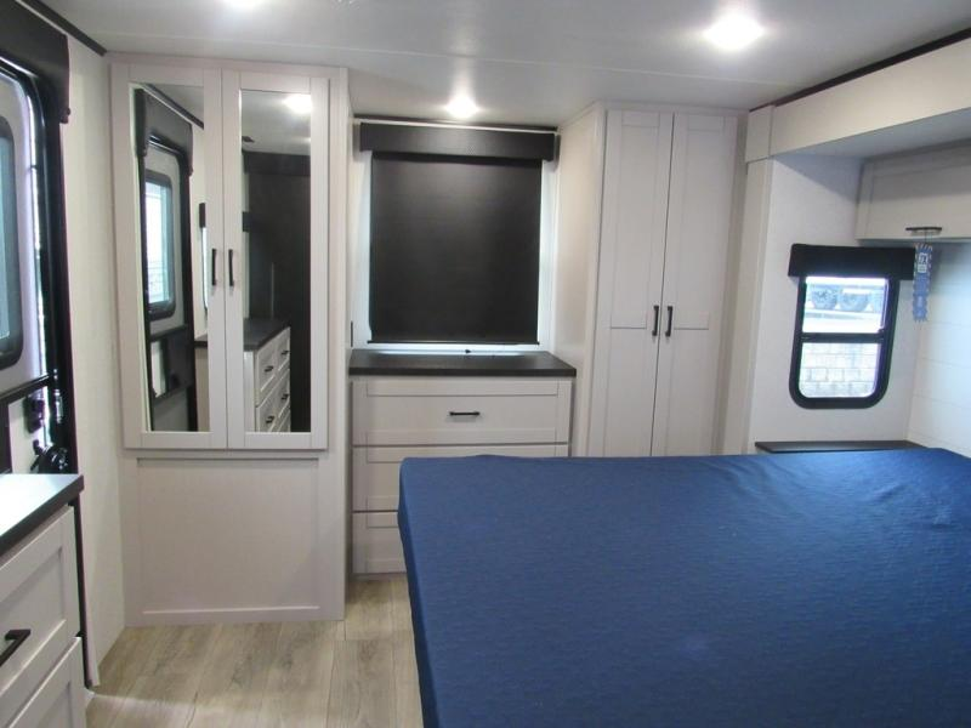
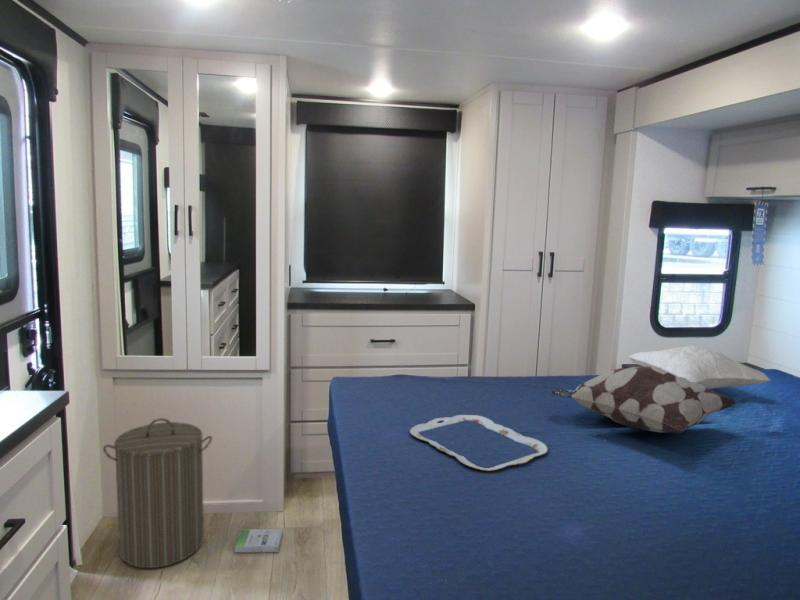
+ pillow (694, 367)
+ laundry hamper (160, 482)
+ serving tray (486, 427)
+ box (259, 540)
+ decorative pillow (642, 397)
